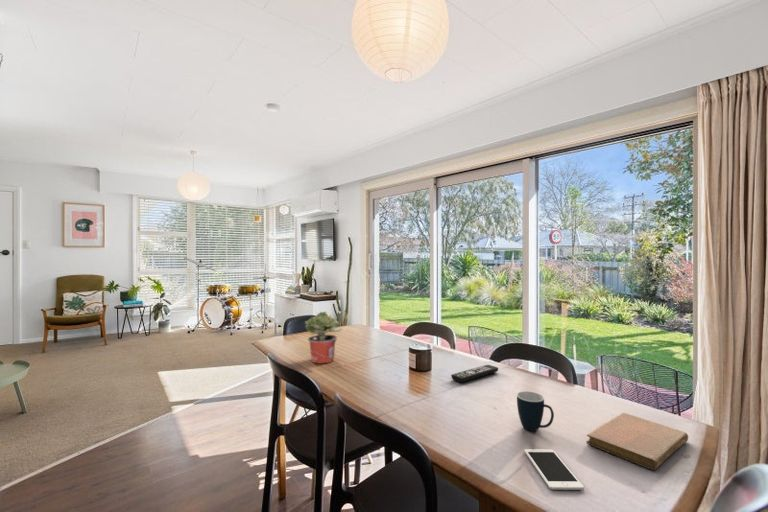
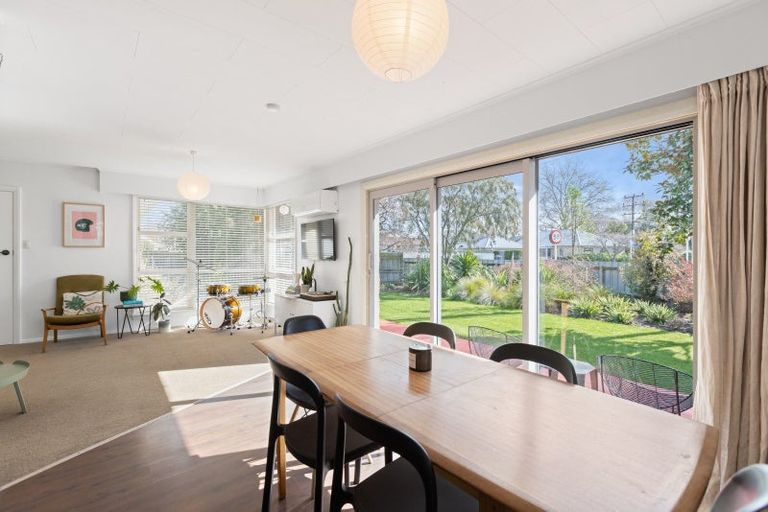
- cell phone (551, 467)
- remote control (475, 373)
- mug (535, 413)
- notebook (637, 437)
- potted plant (323, 336)
